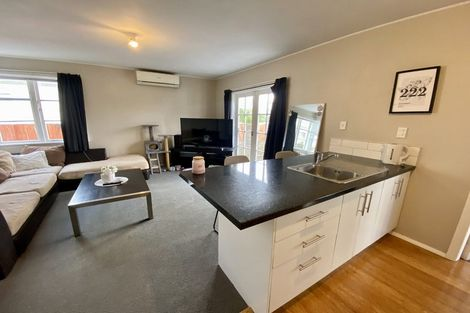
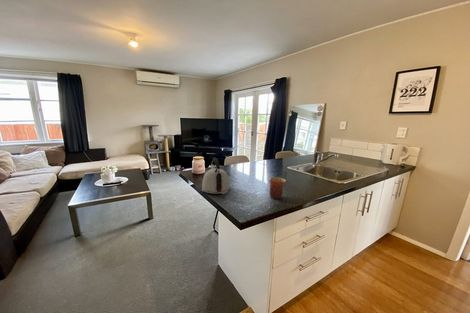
+ mug (278, 187)
+ kettle (215, 174)
